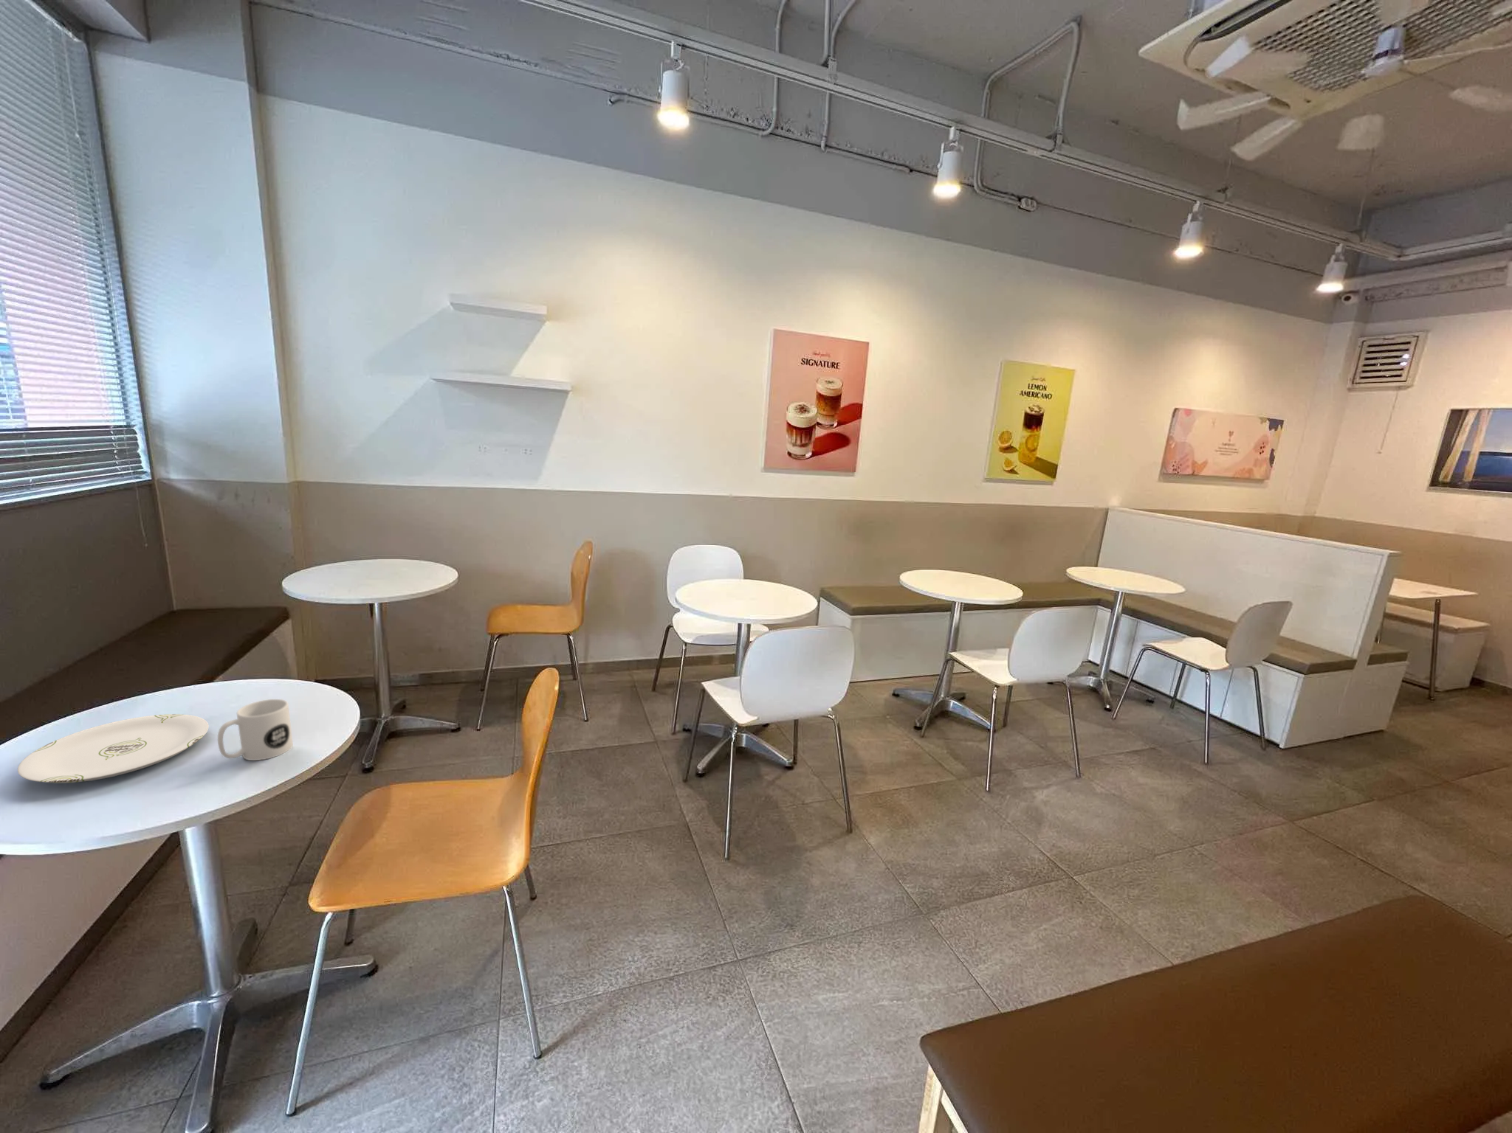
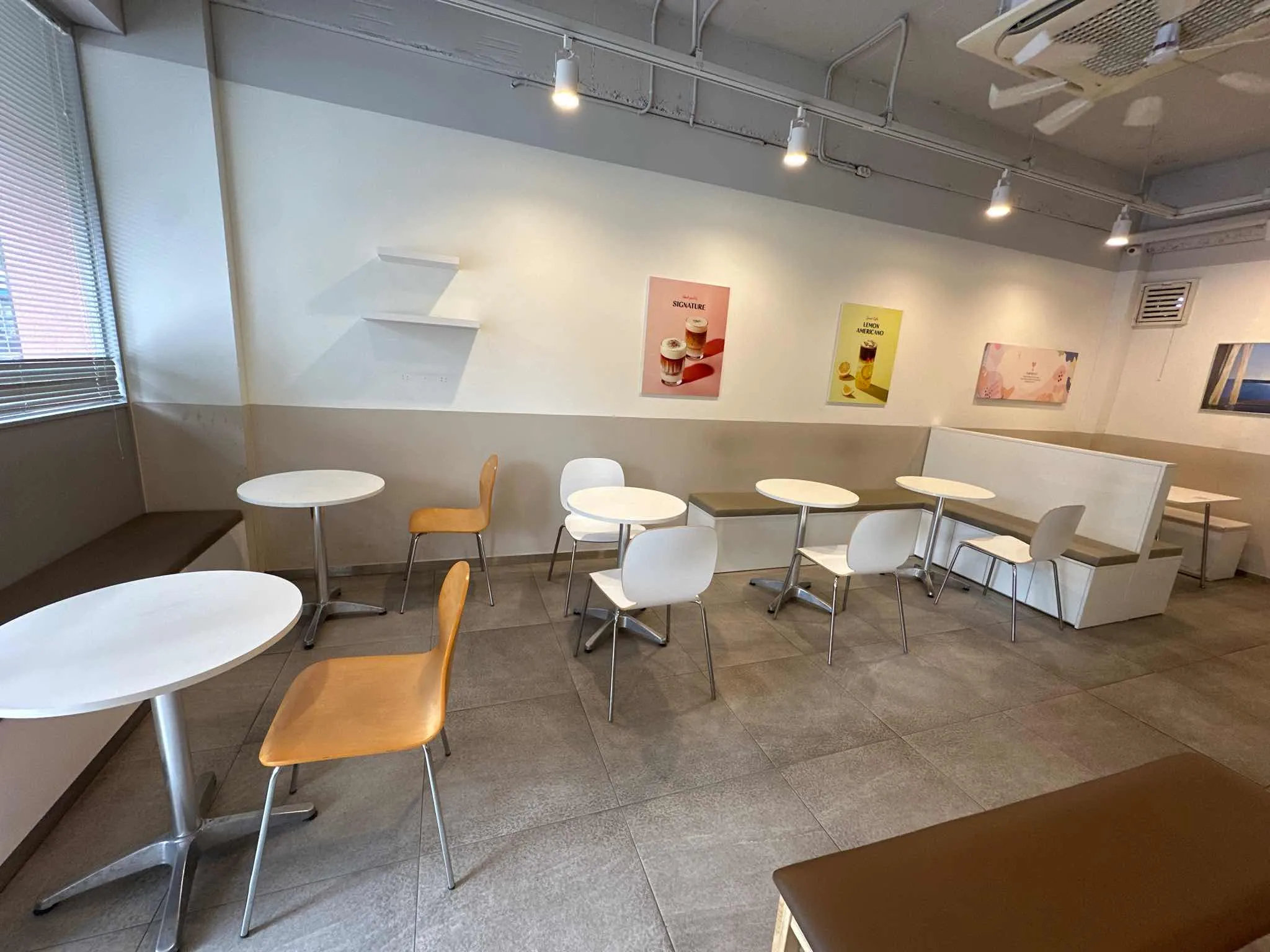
- mug (255, 732)
- plate (121, 749)
